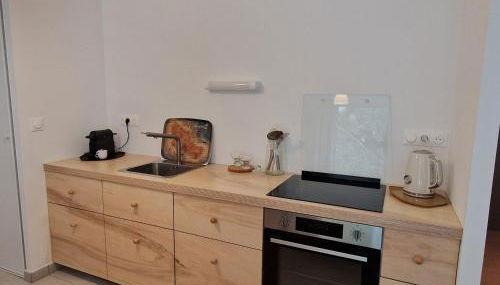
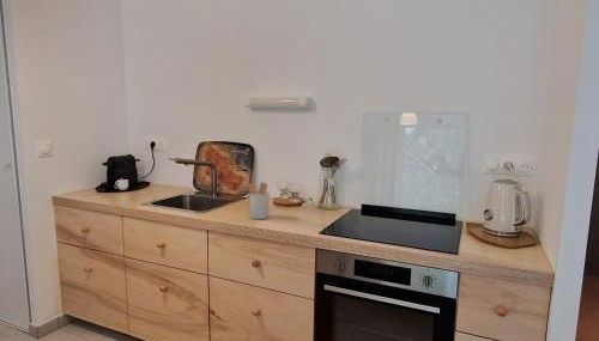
+ utensil holder (254, 199)
